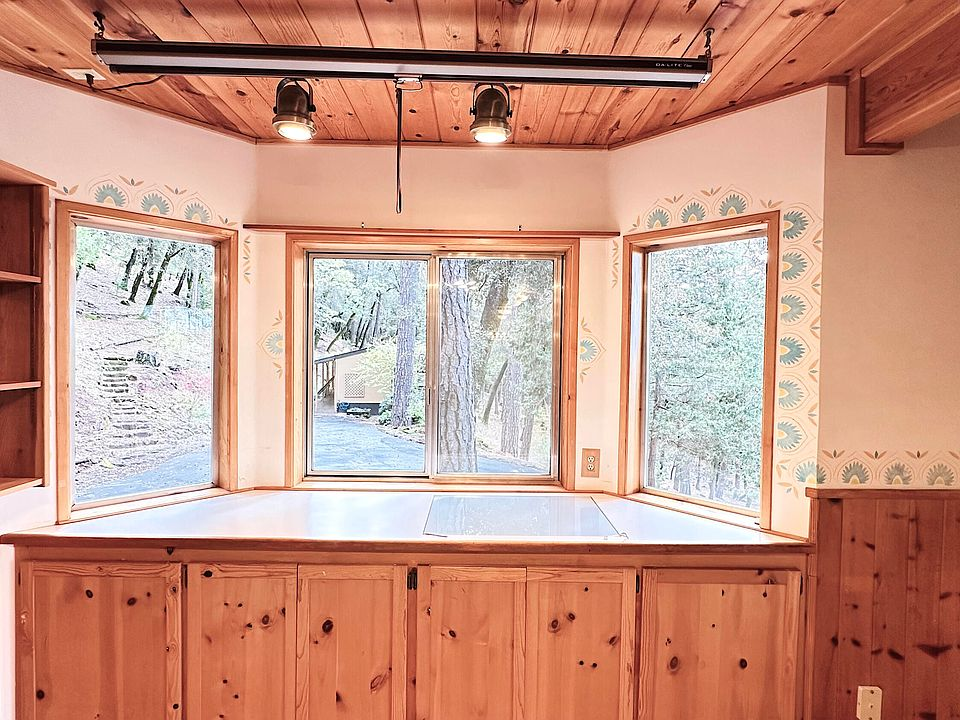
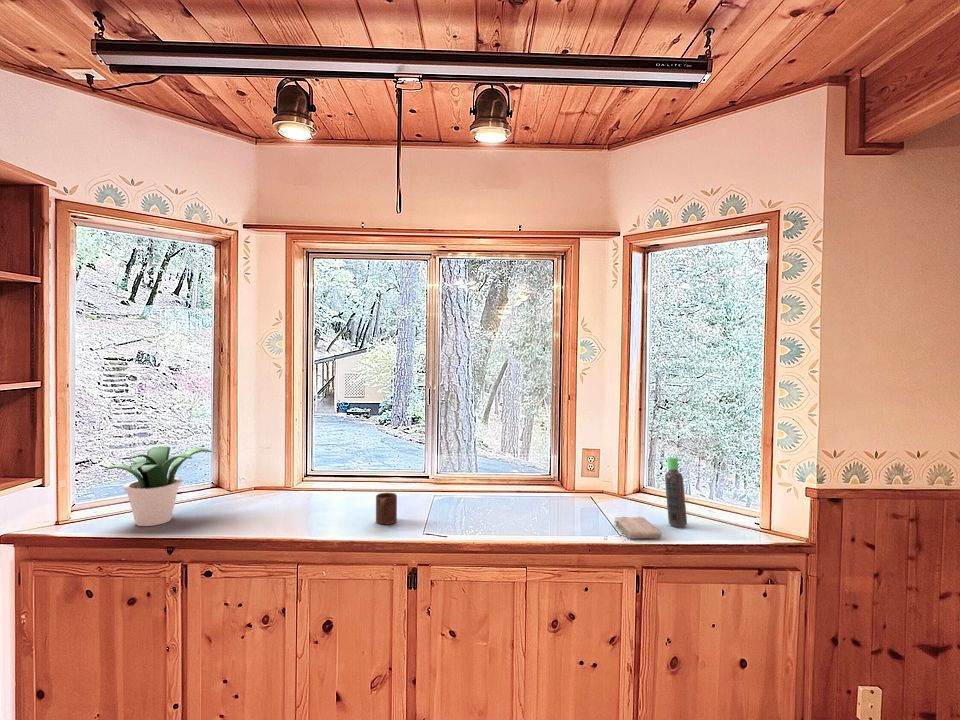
+ washcloth (636, 526)
+ potted plant (161, 485)
+ cup (386, 509)
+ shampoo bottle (676, 491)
